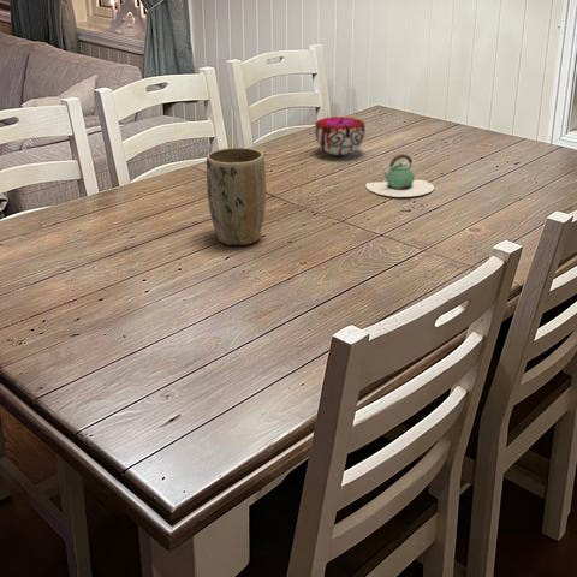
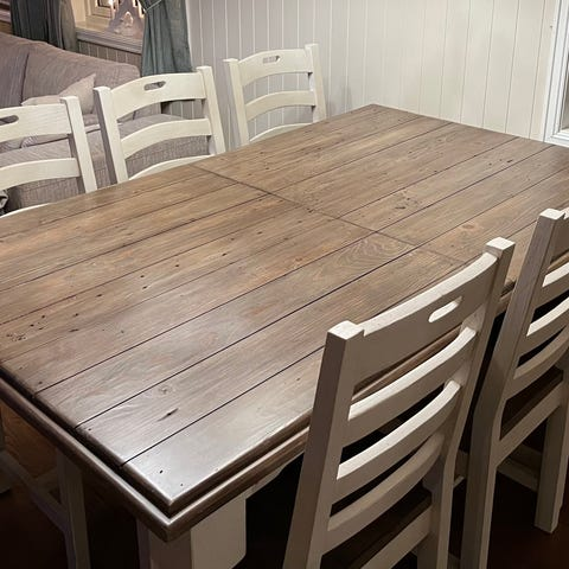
- plant pot (237, 197)
- decorative bowl (339, 137)
- teapot (400, 169)
